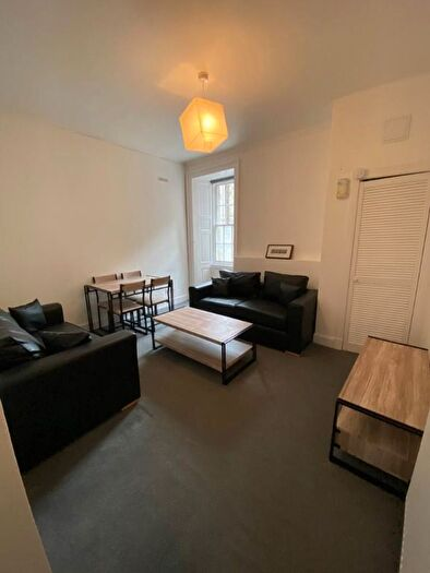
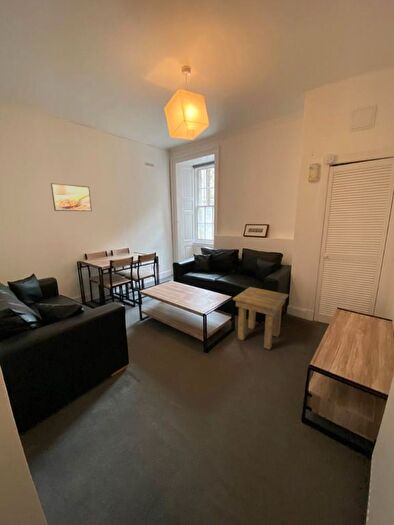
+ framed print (72, 198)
+ side table (260, 312)
